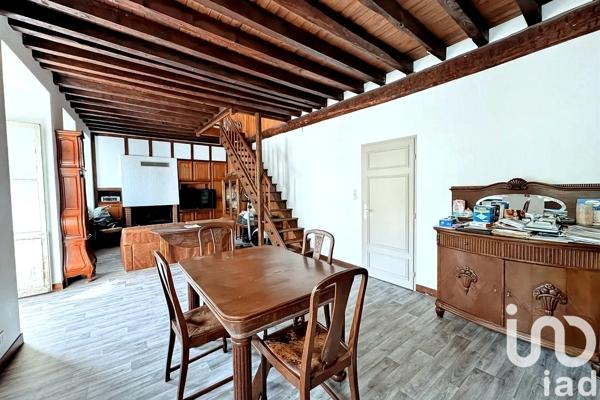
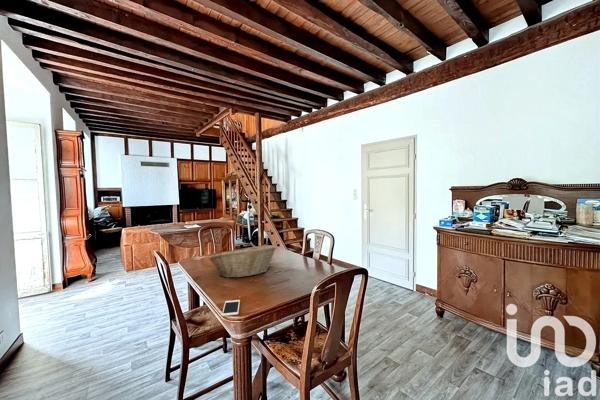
+ cell phone (231, 307)
+ fruit basket (244, 258)
